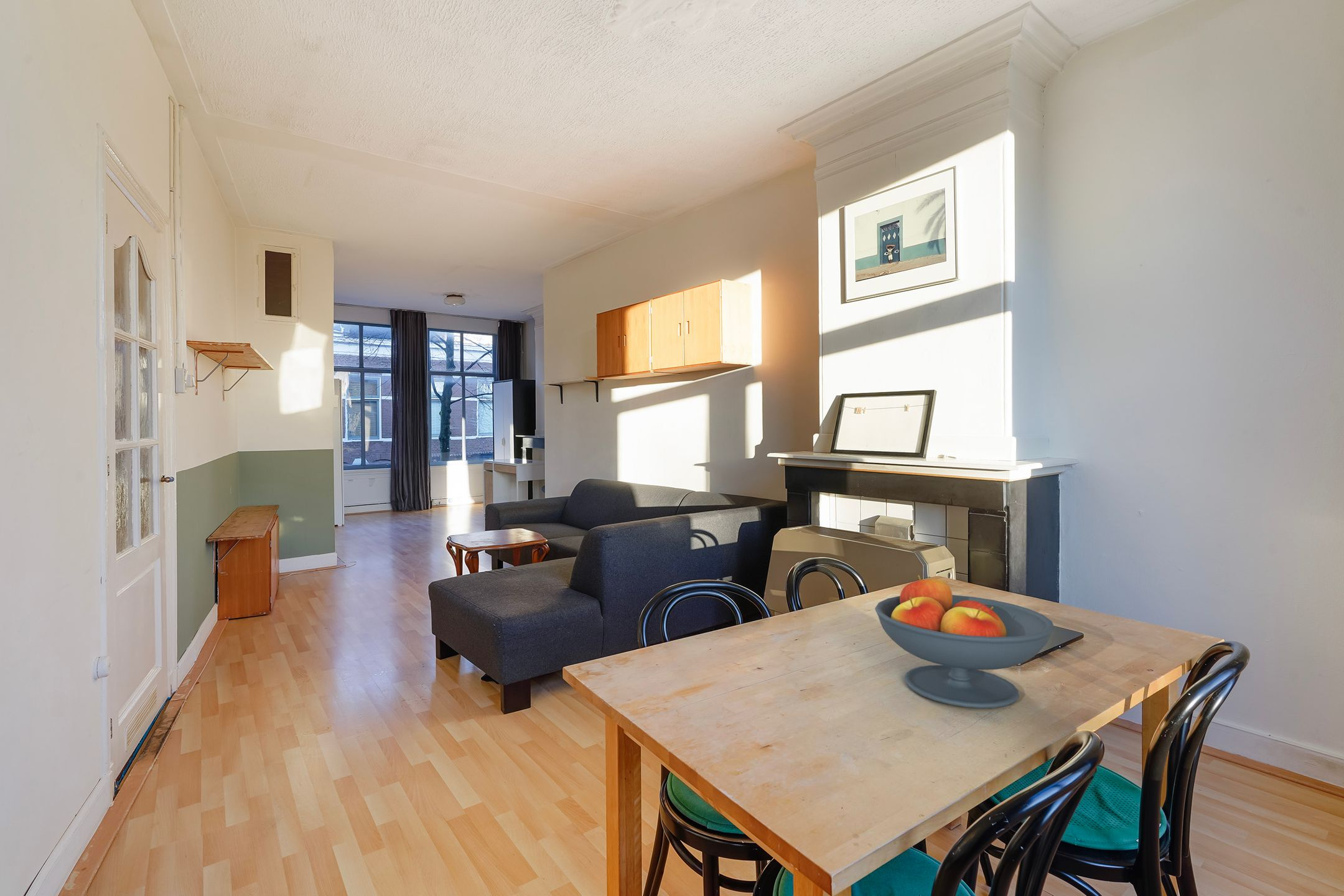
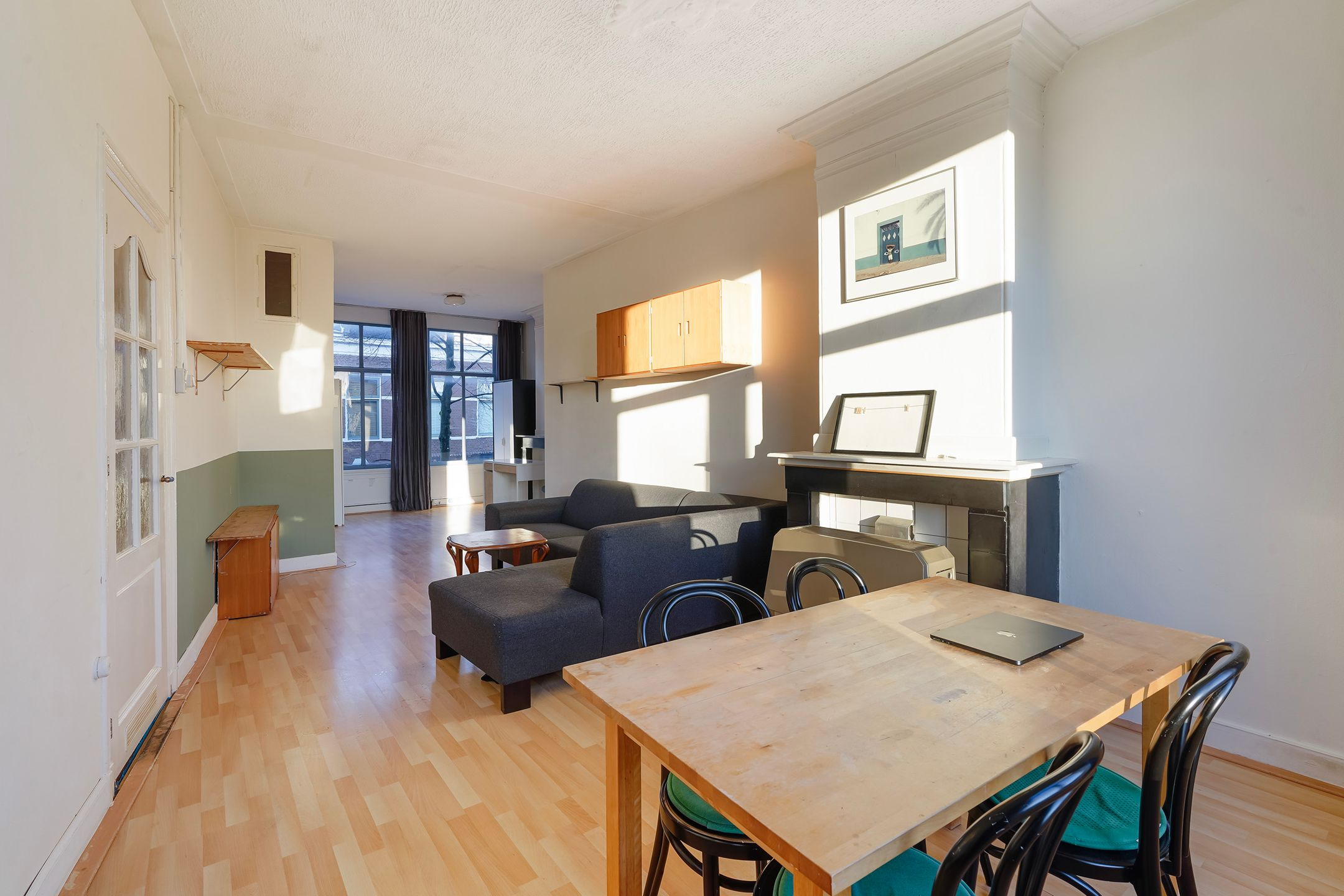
- fruit bowl (959, 637)
